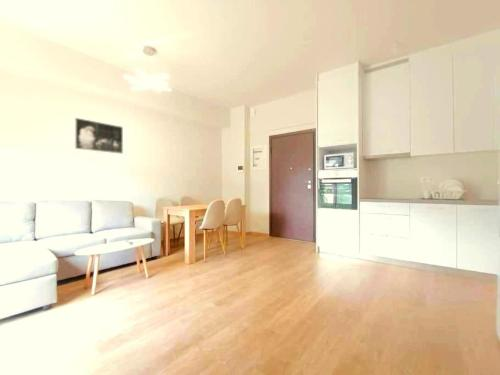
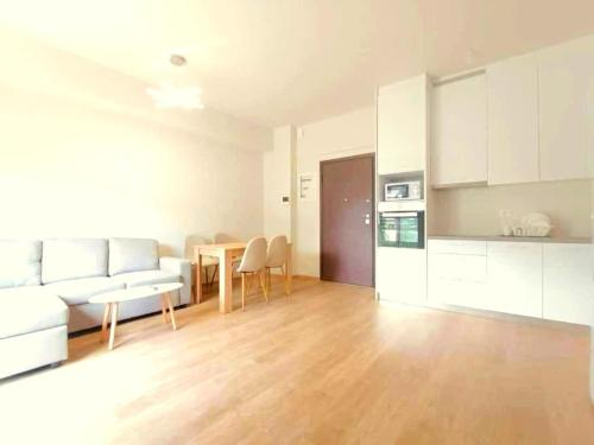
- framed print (100, 137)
